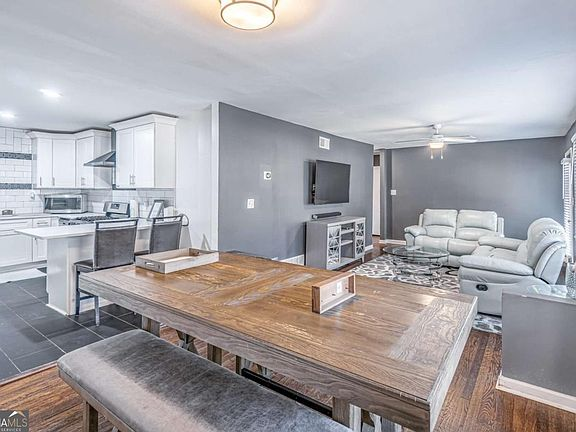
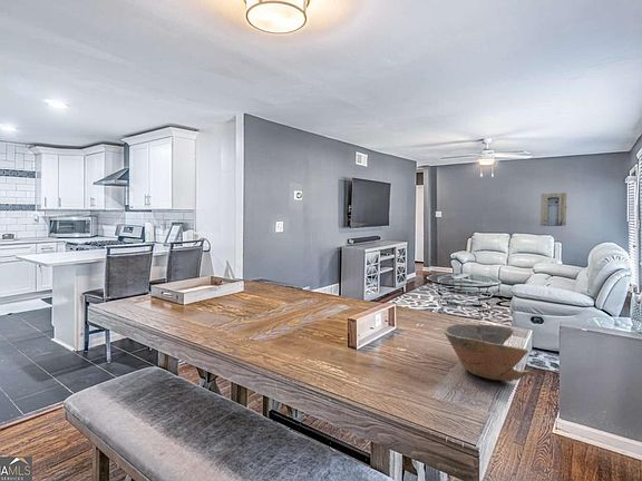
+ bowl (484, 350)
+ wall art (553, 209)
